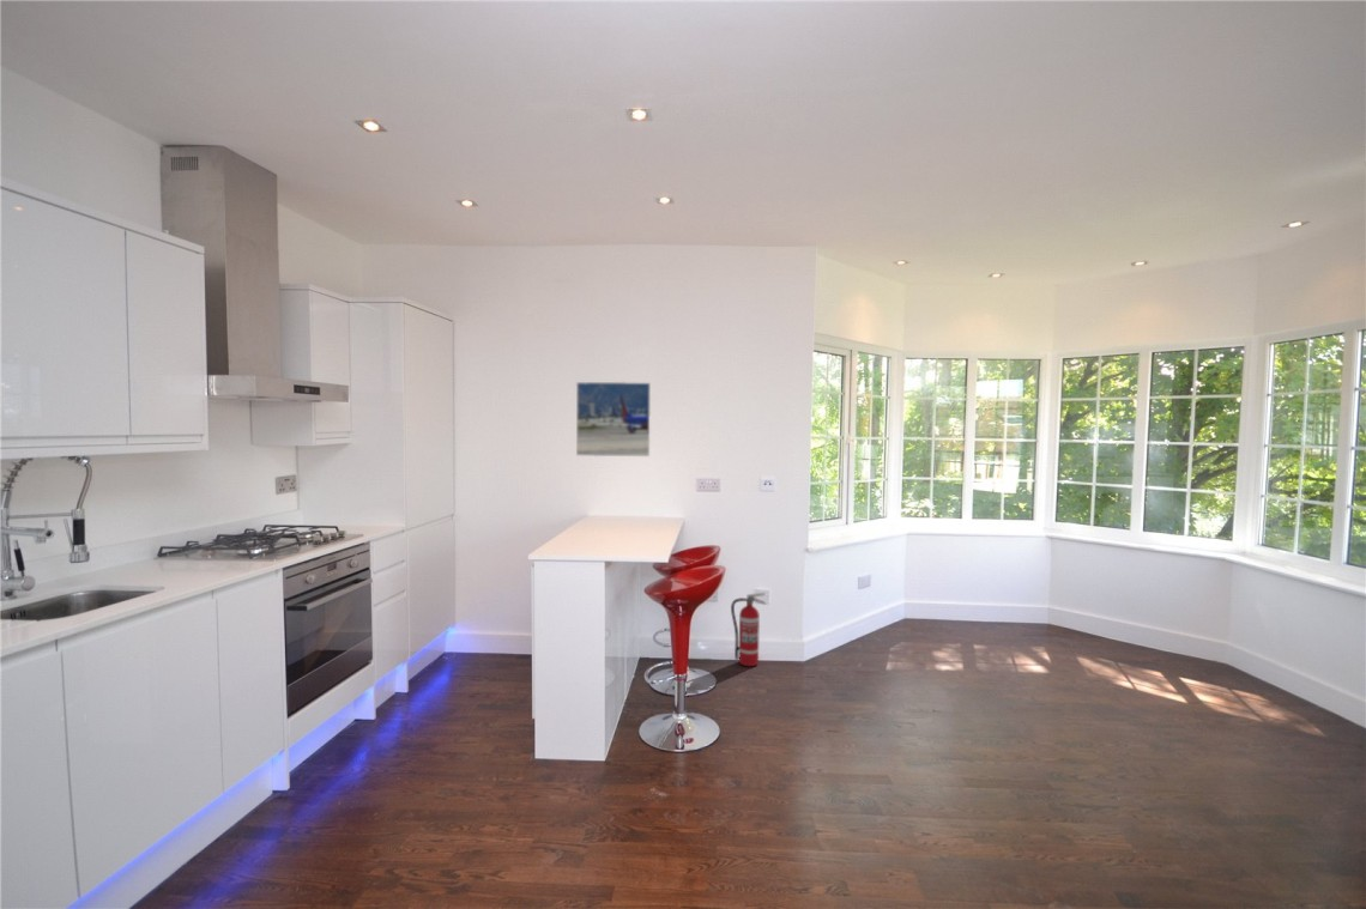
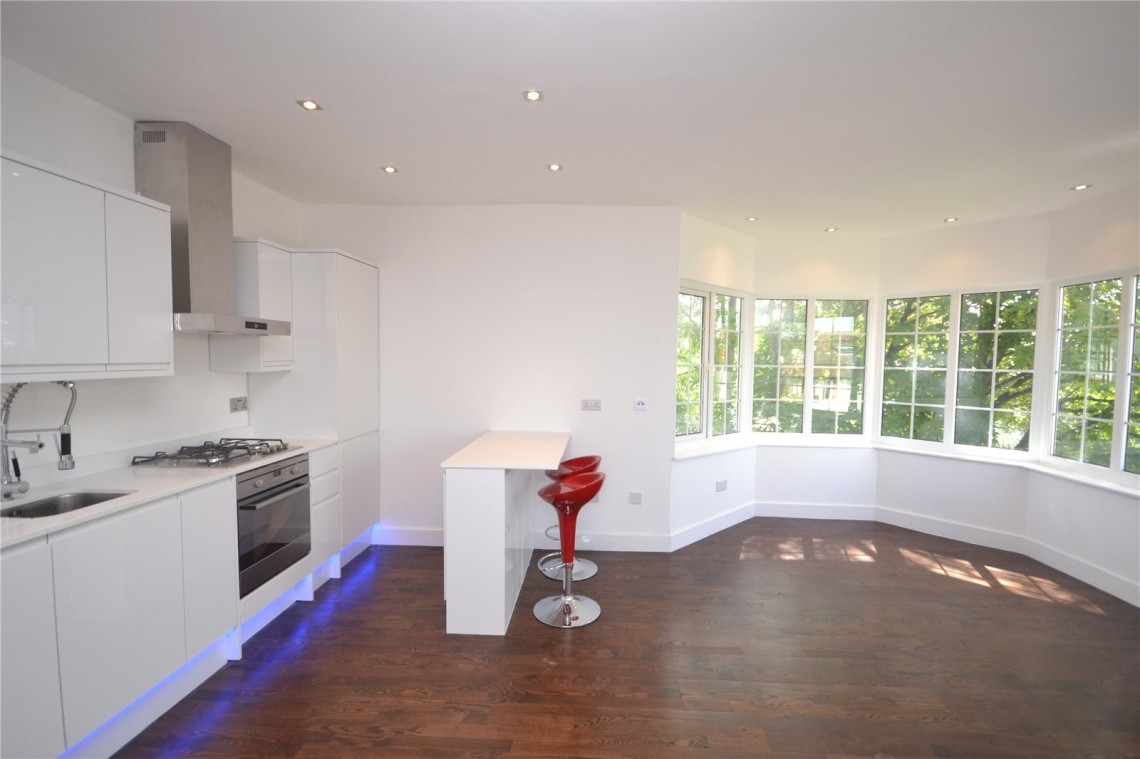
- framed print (612, 419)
- fire extinguisher (748, 628)
